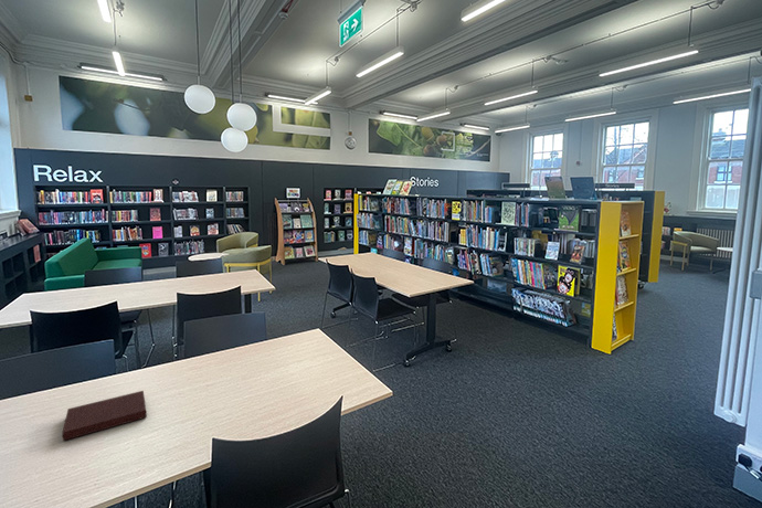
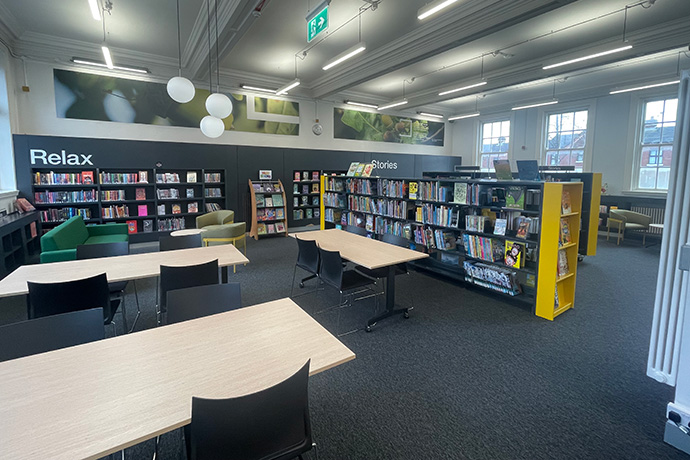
- notebook (107, 413)
